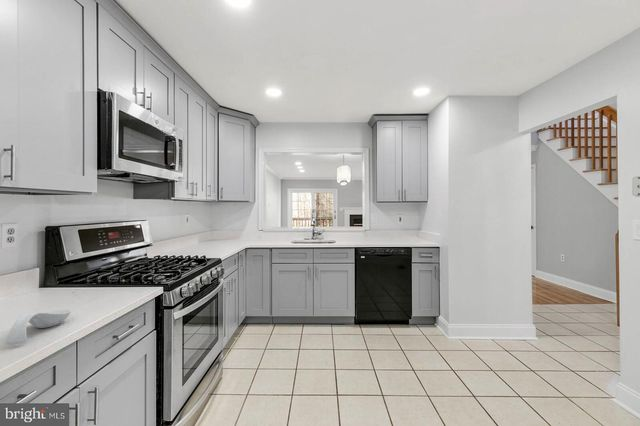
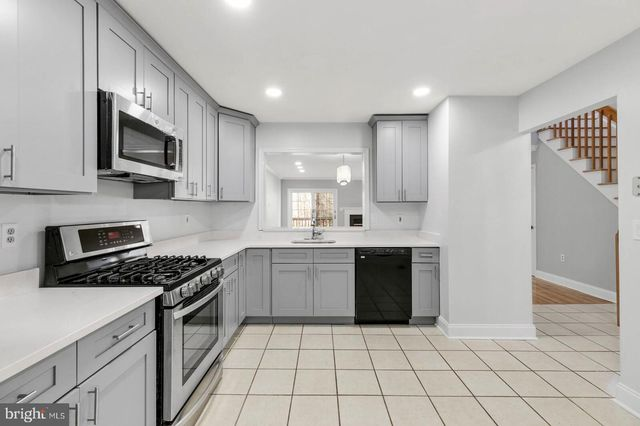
- spoon rest (39, 319)
